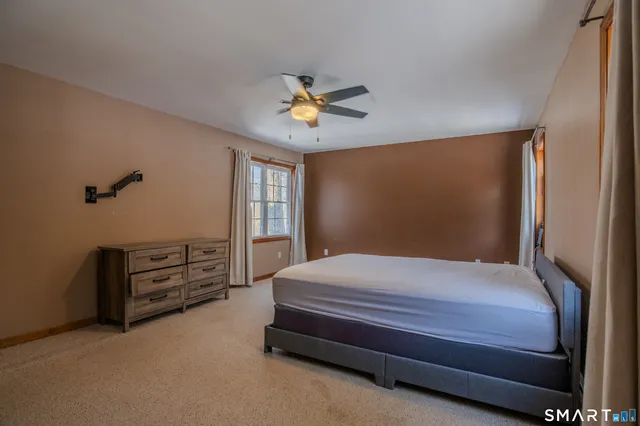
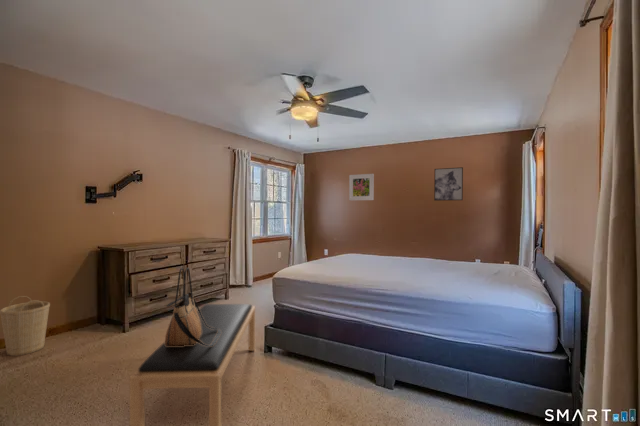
+ wall art (448, 184)
+ basket (25, 323)
+ tote bag (192, 304)
+ bench (209, 355)
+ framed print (361, 187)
